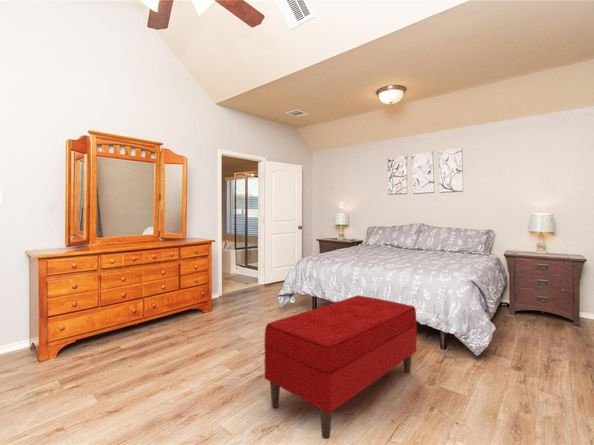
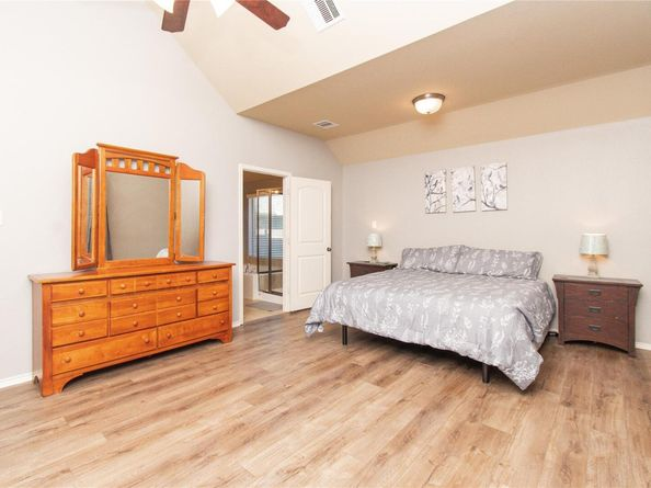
- bench (347, 350)
